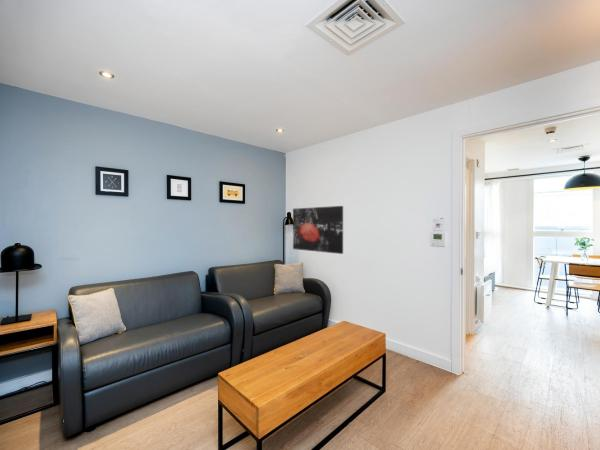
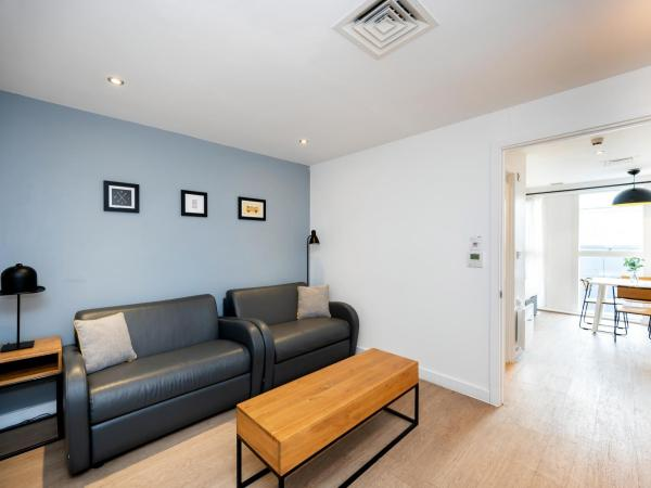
- wall art (316, 229)
